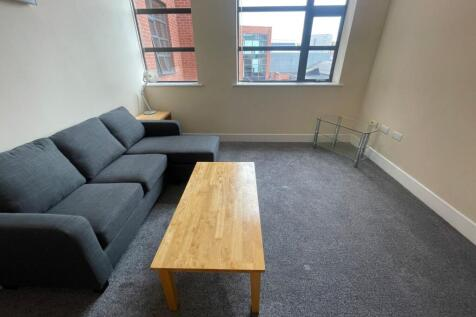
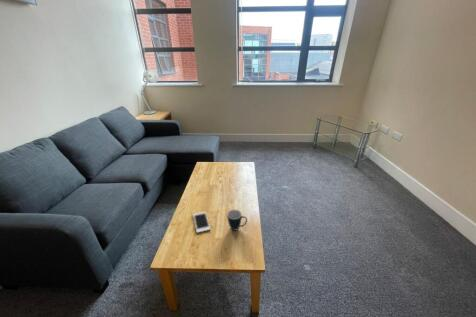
+ cell phone (201, 221)
+ mug (237, 221)
